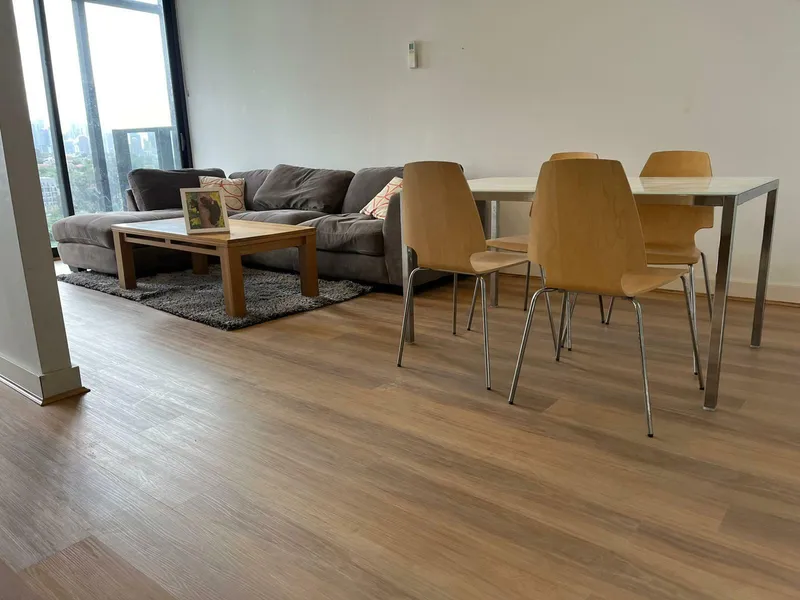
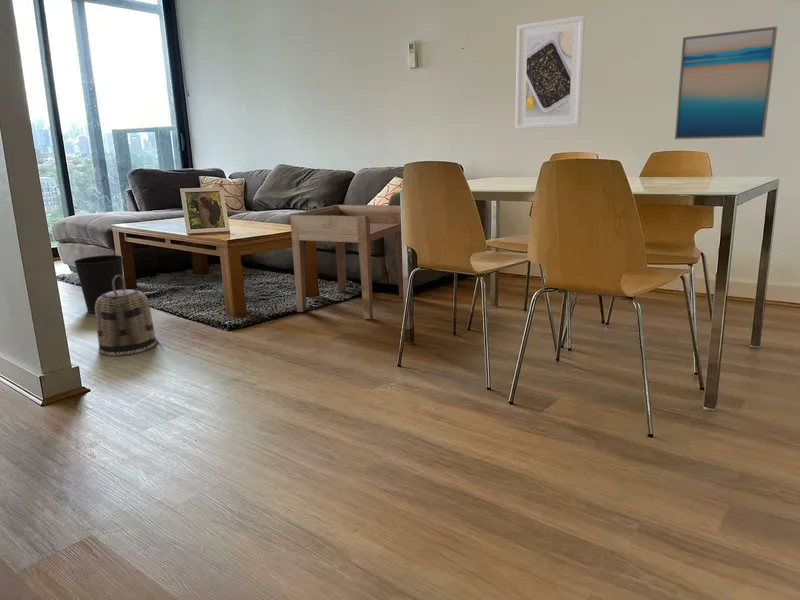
+ wall art (723, 86)
+ side table (345, 258)
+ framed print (548, 75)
+ basket (123, 311)
+ wastebasket (102, 284)
